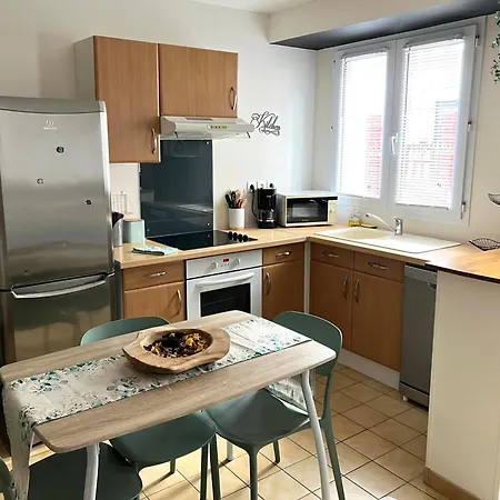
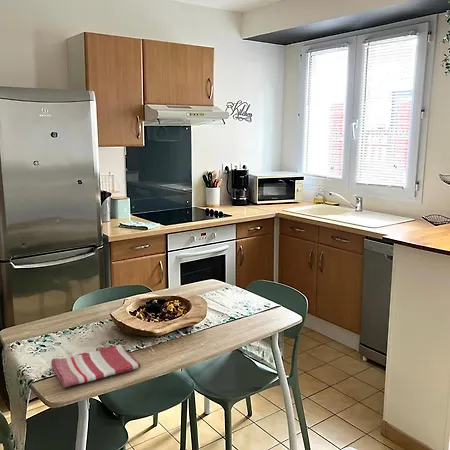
+ dish towel (95, 364)
